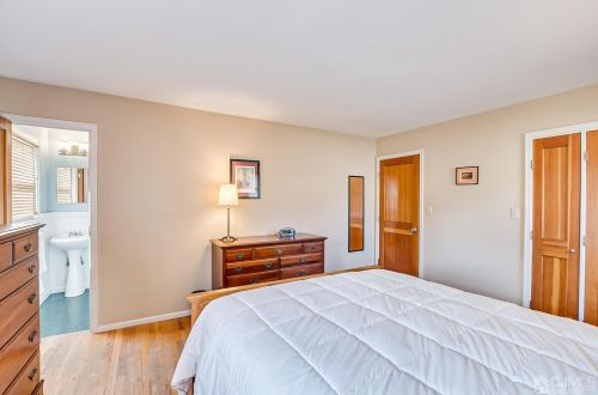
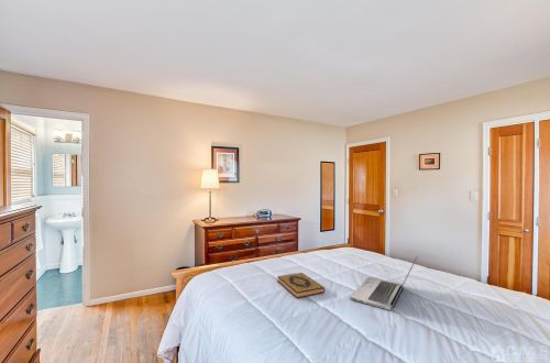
+ laptop (384, 279)
+ hardback book (299, 284)
